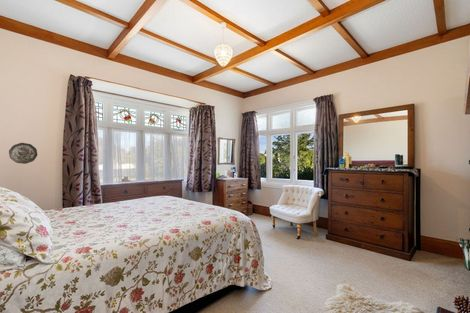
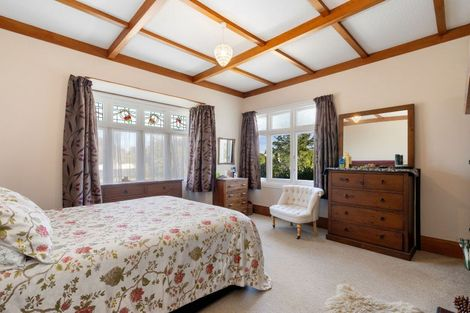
- decorative plate (23, 153)
